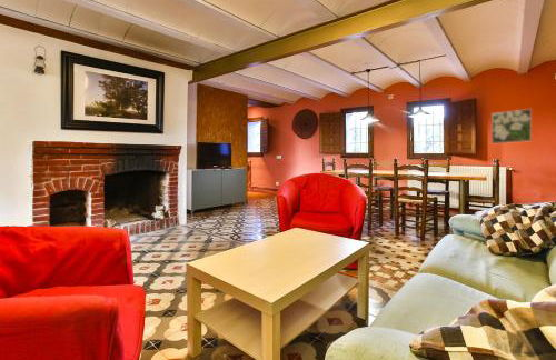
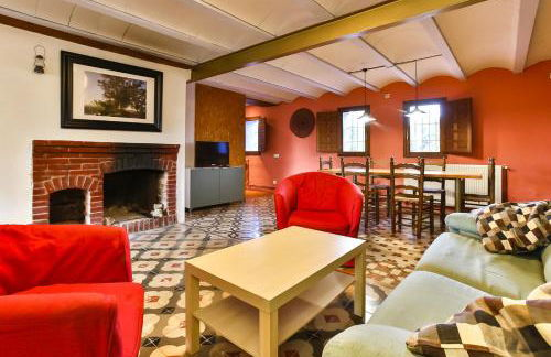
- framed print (510, 127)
